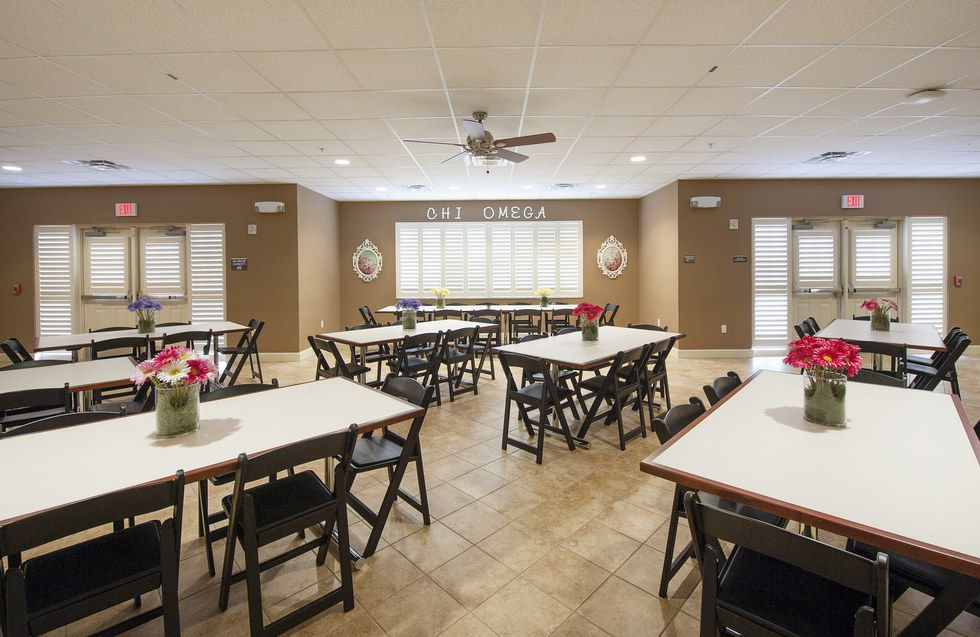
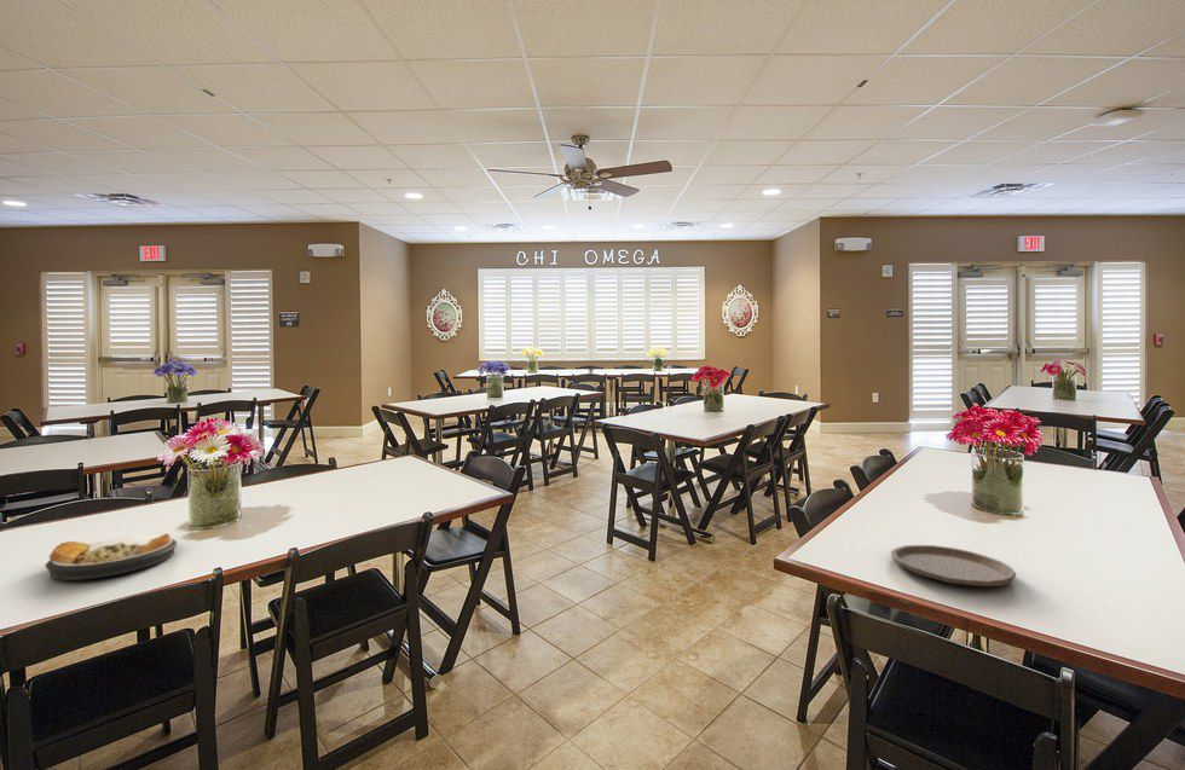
+ plate (949, 565)
+ plate (115, 551)
